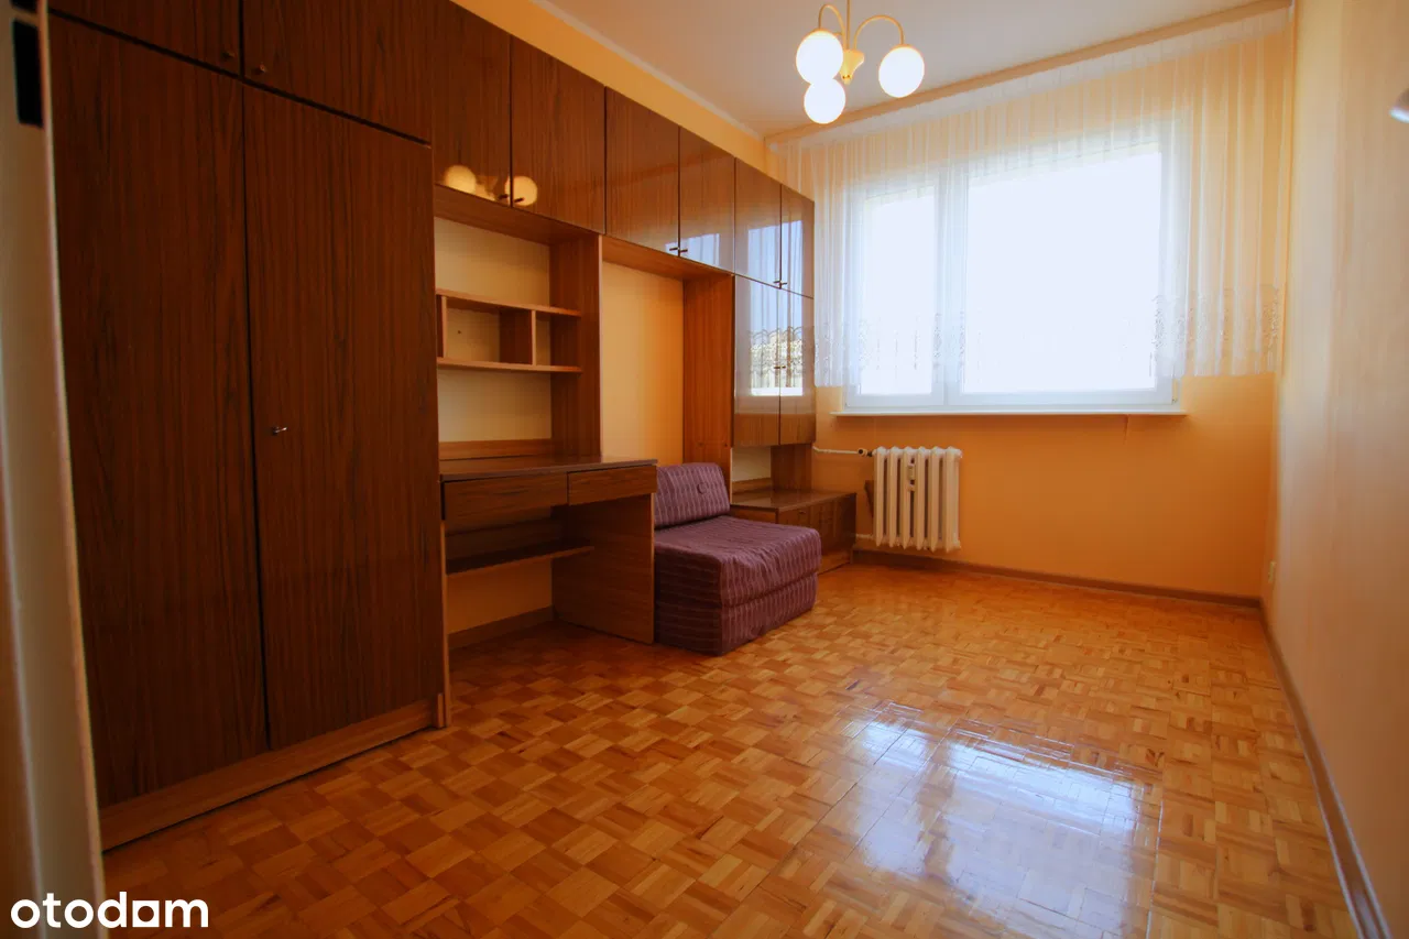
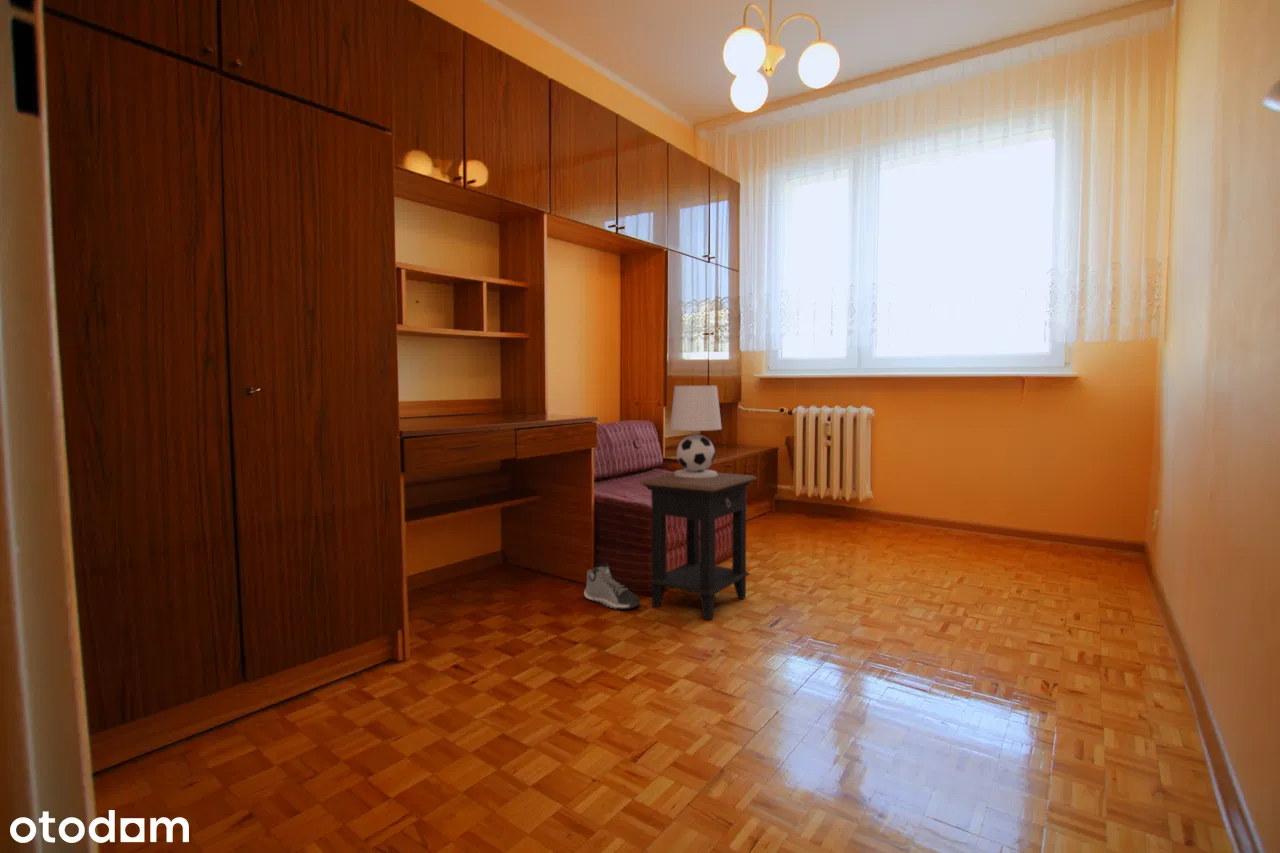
+ sneaker (610, 583)
+ table lamp (695, 429)
+ side table (700, 540)
